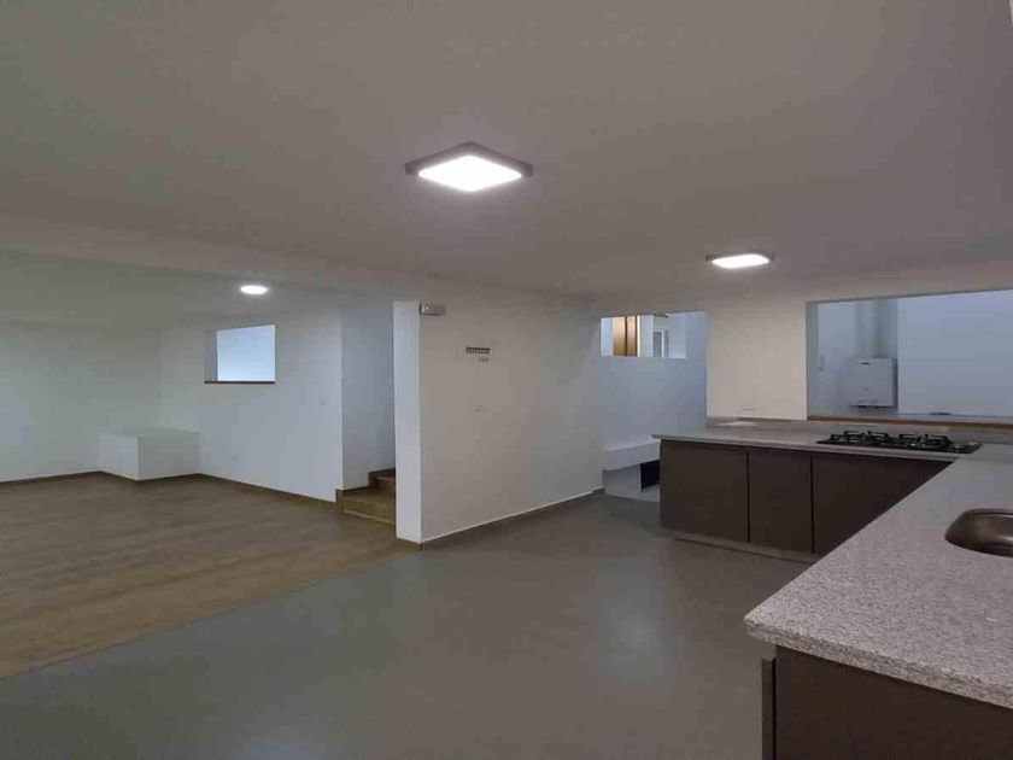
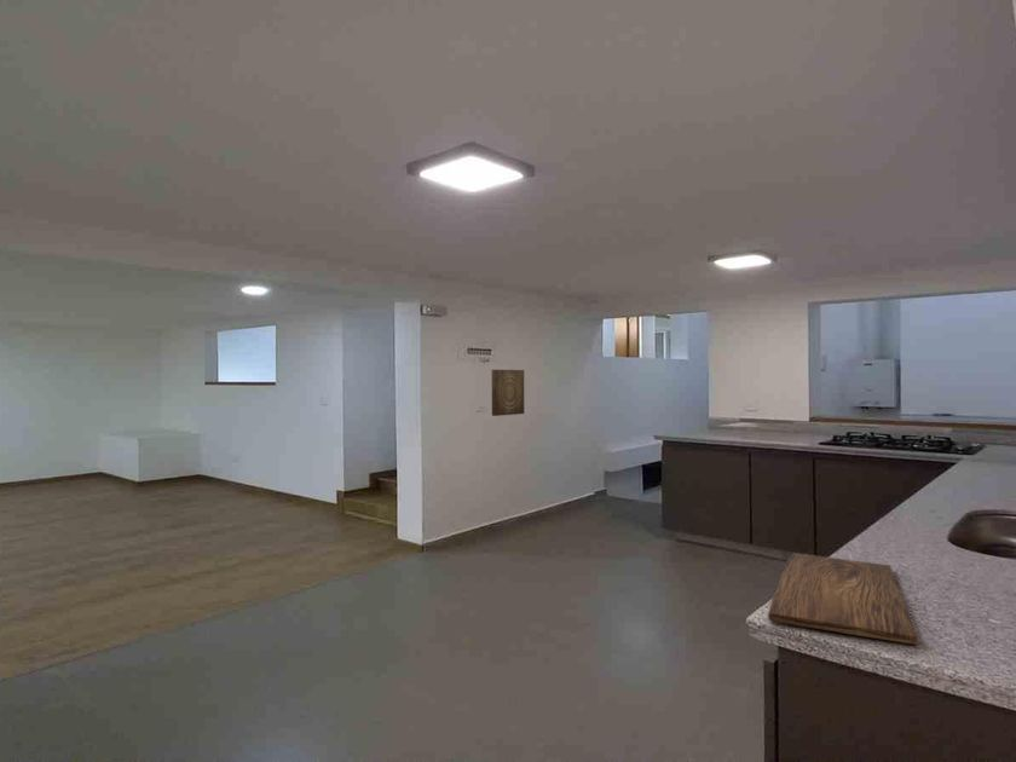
+ wall art (508, 392)
+ cutting board (837, 589)
